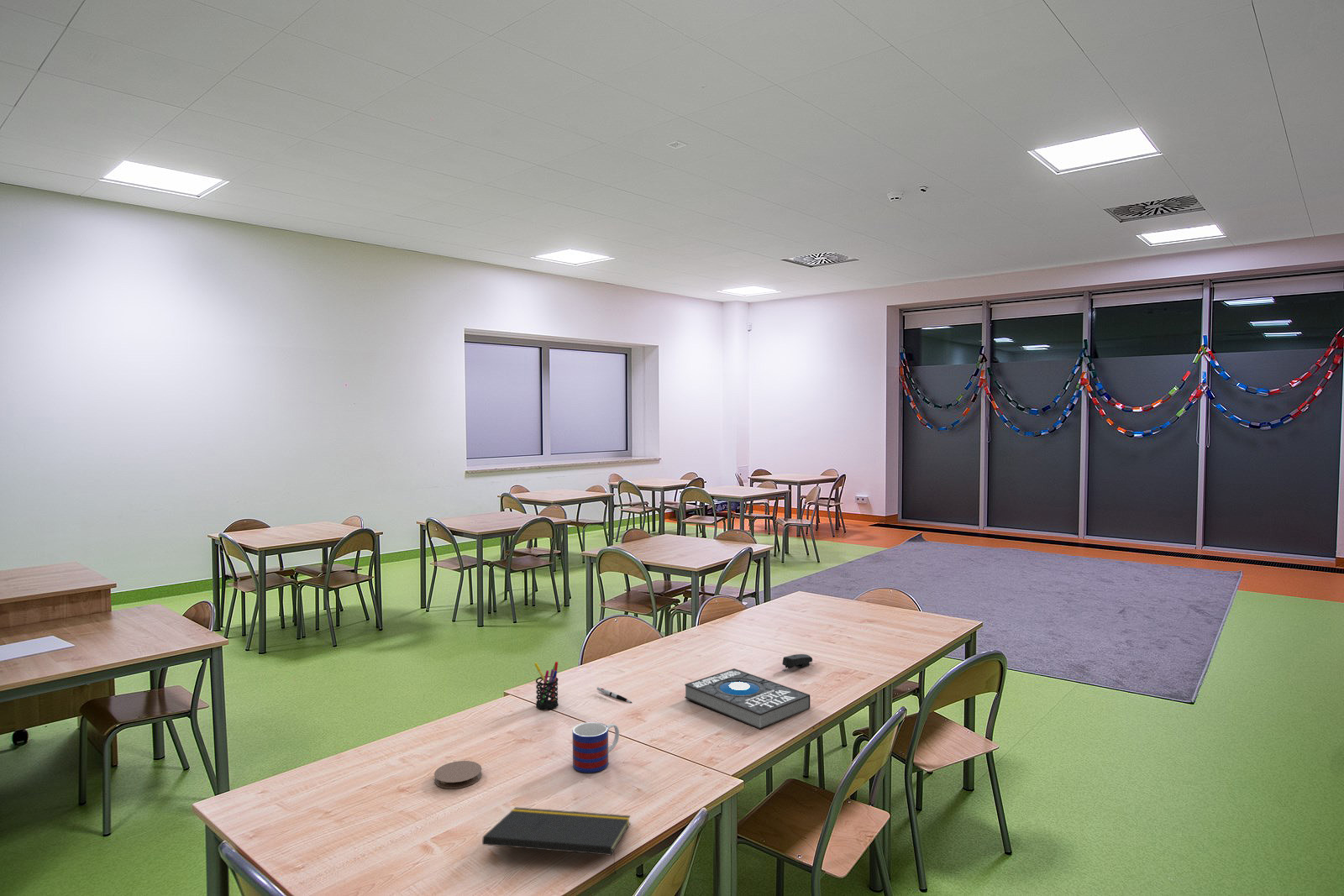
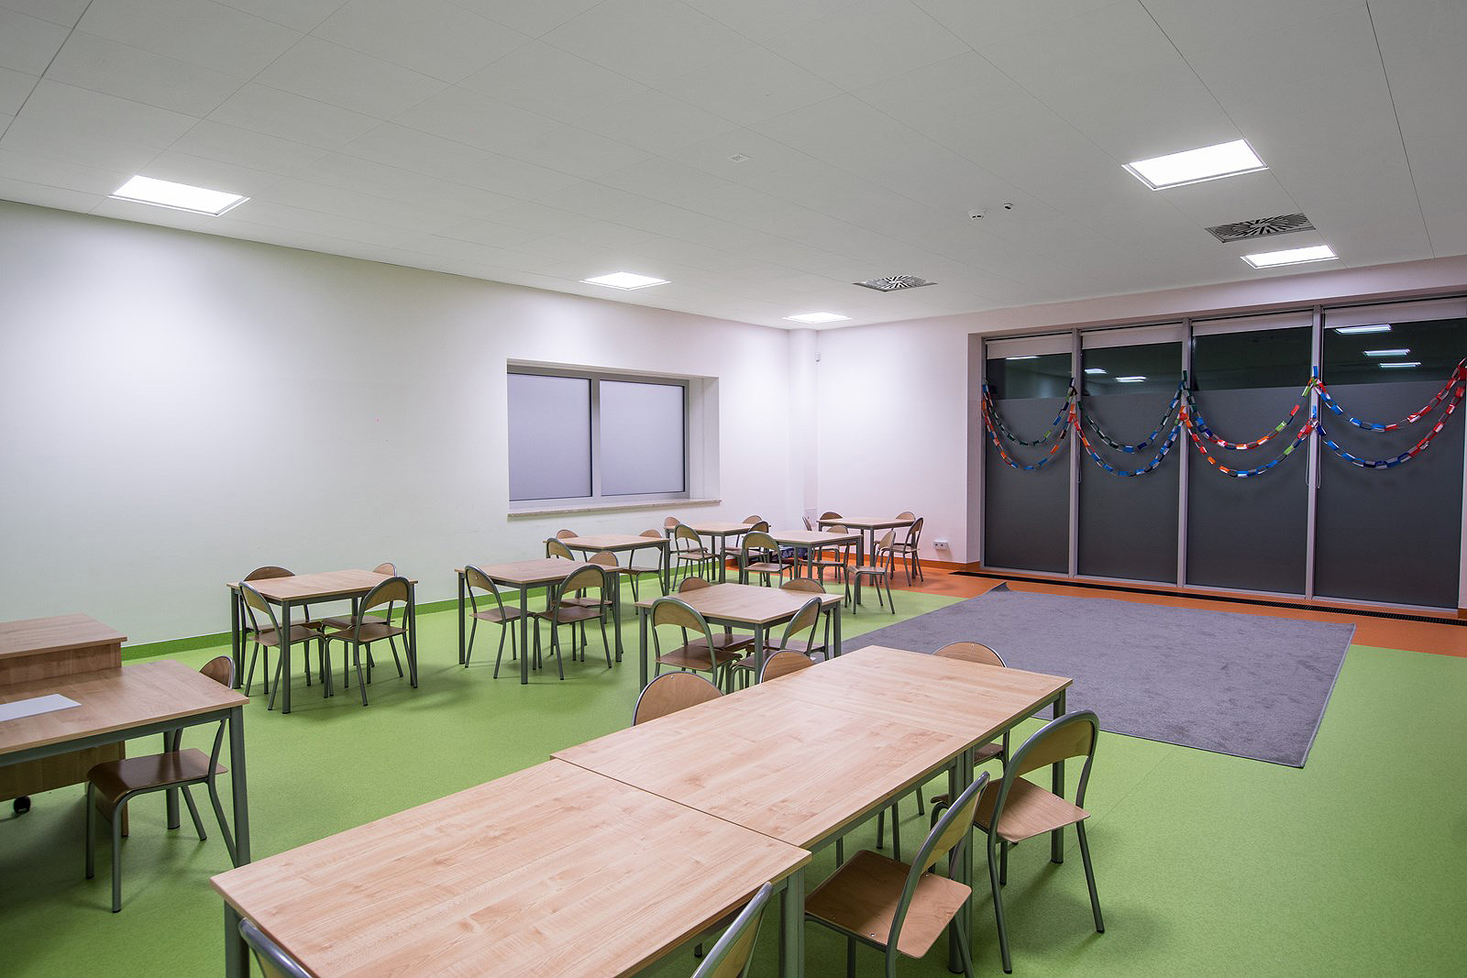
- coaster (458, 774)
- mug (597, 744)
- pen (614, 694)
- book (746, 695)
- stapler (797, 661)
- notepad (559, 830)
- pen holder (549, 682)
